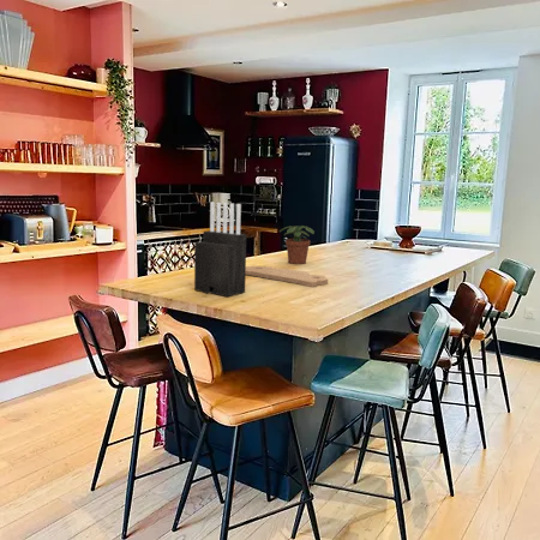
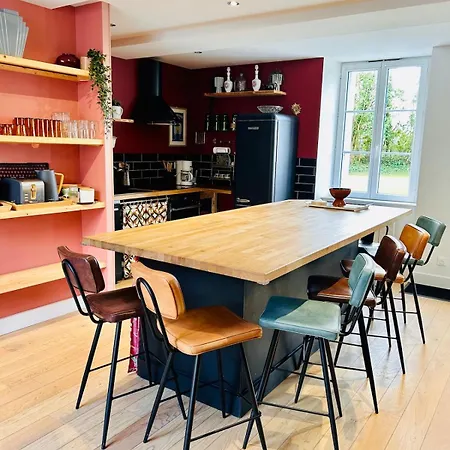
- knife block (217, 247)
- potted plant (298, 245)
- cutting board (284, 274)
